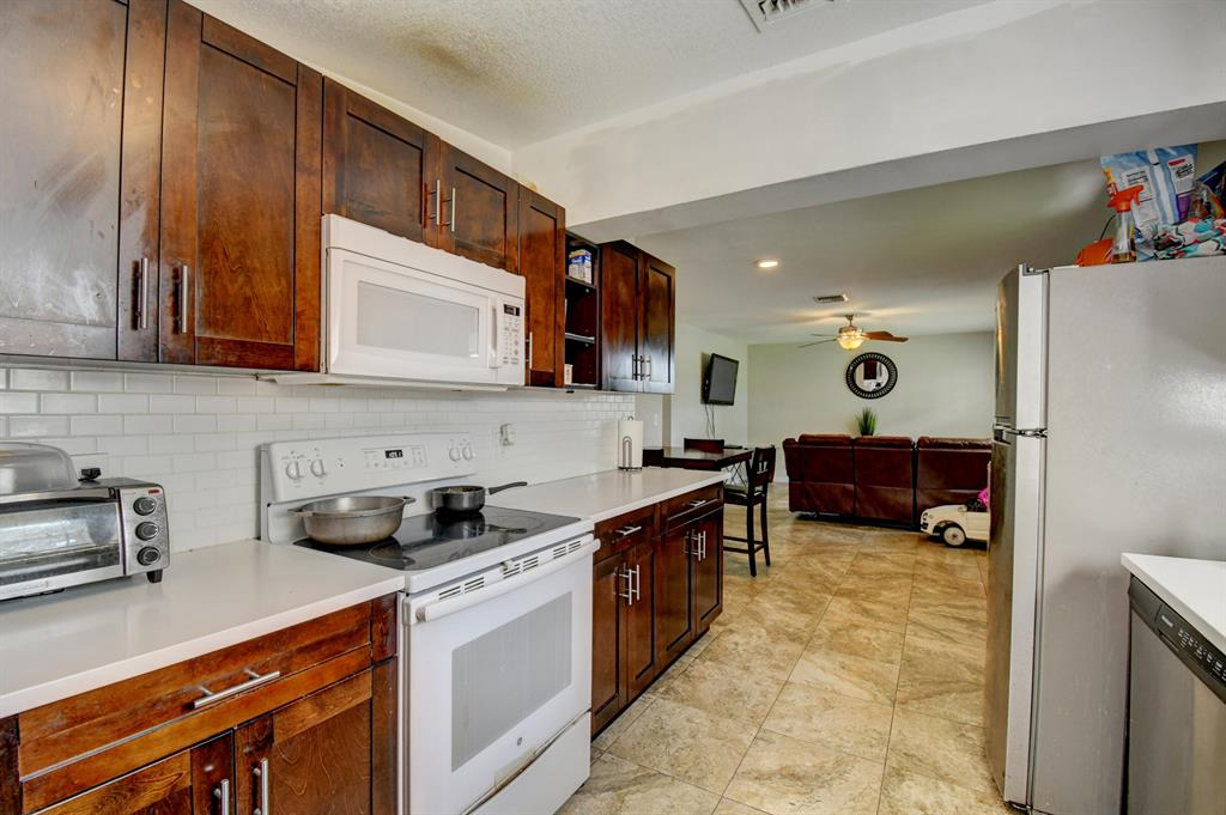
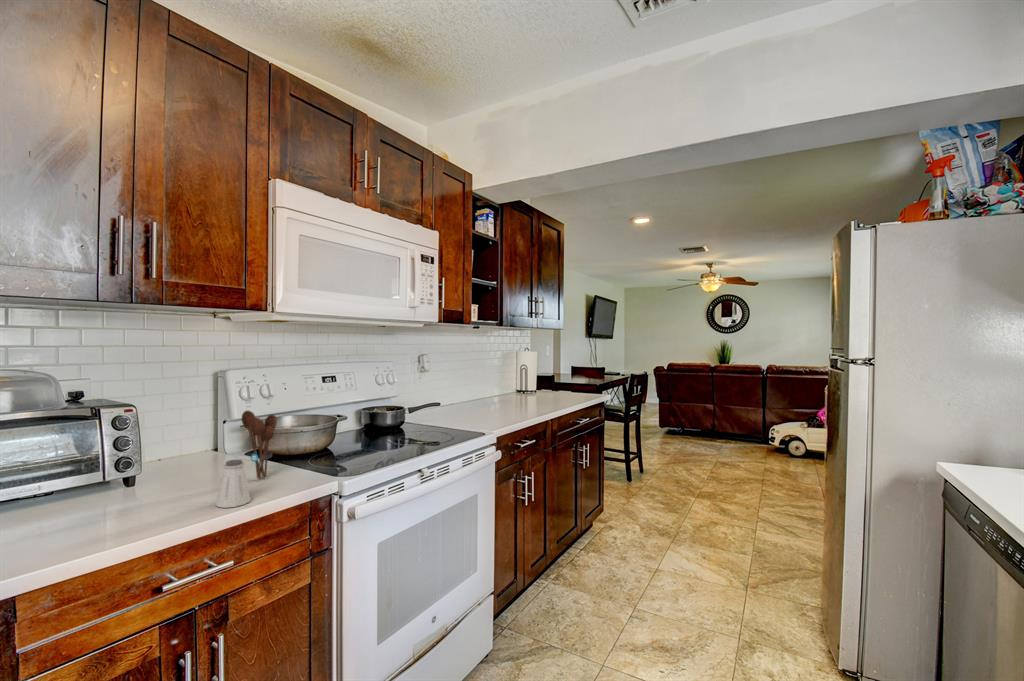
+ utensil holder (259, 443)
+ saltshaker (233, 481)
